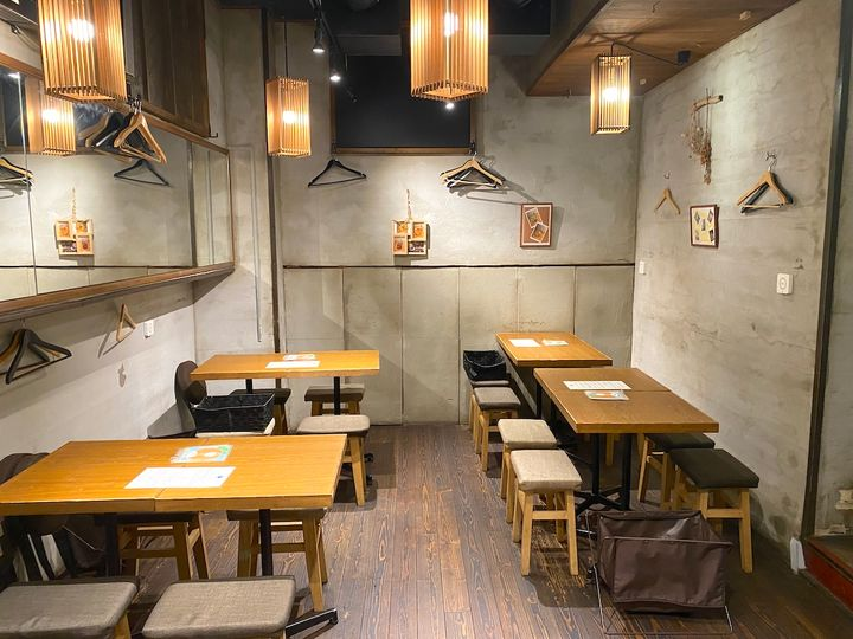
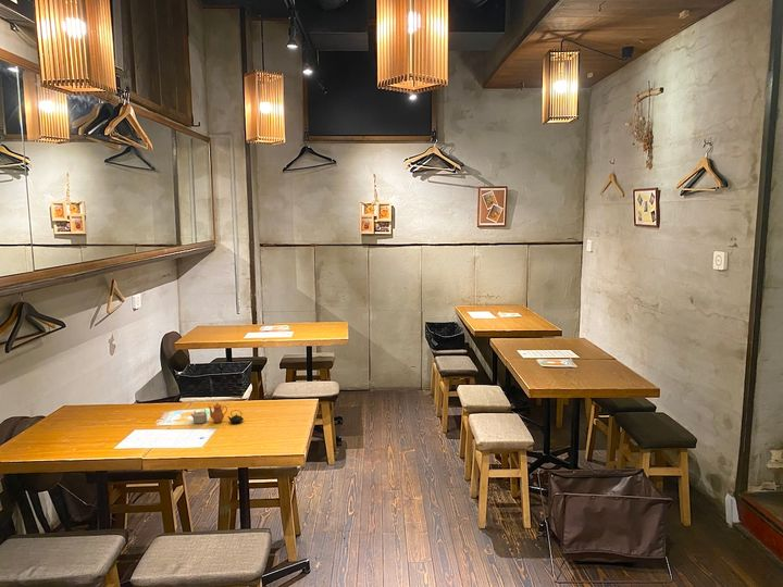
+ teapot (216, 412)
